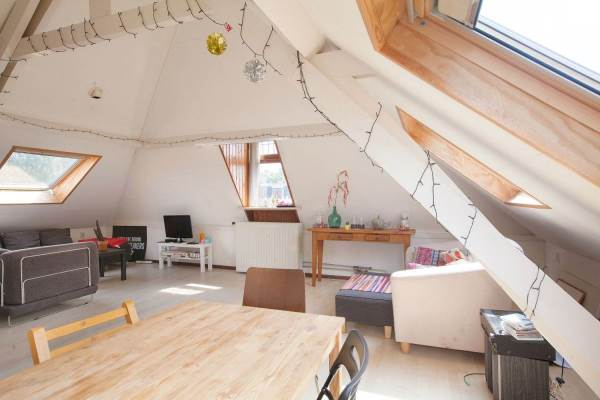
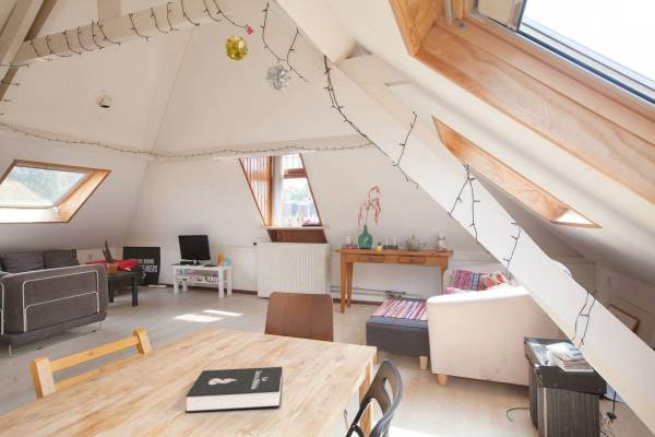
+ booklet (238, 387)
